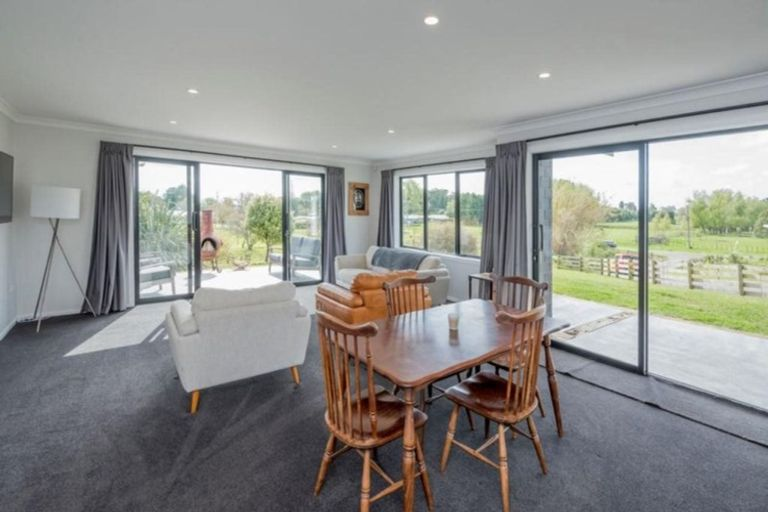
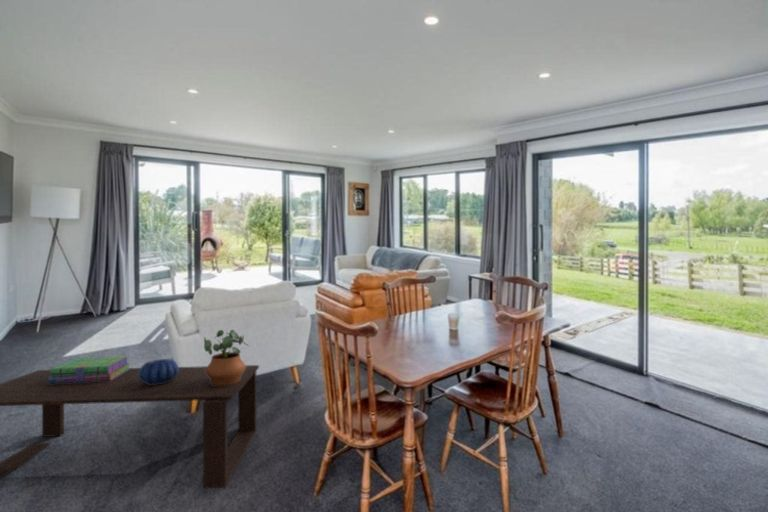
+ potted plant (227, 354)
+ coffee table (123, 402)
+ decorative bowl (159, 370)
+ stack of books (91, 368)
